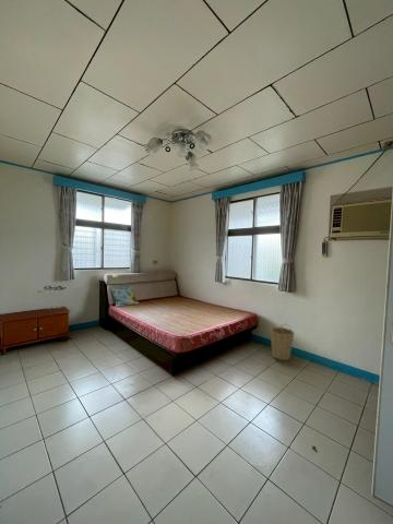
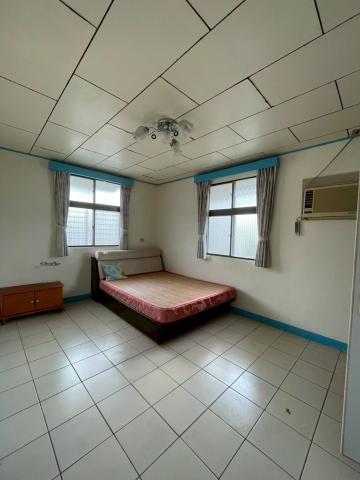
- basket (281, 341)
